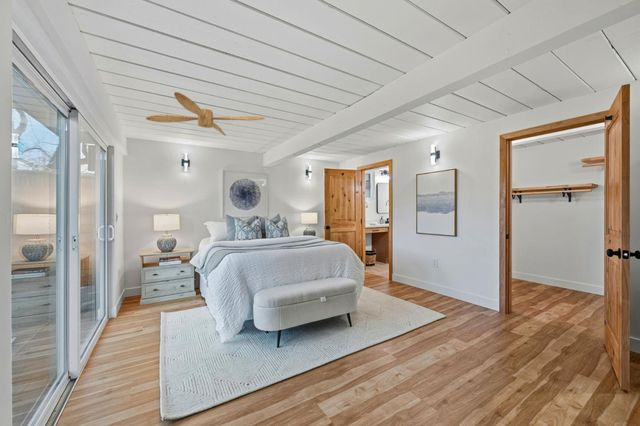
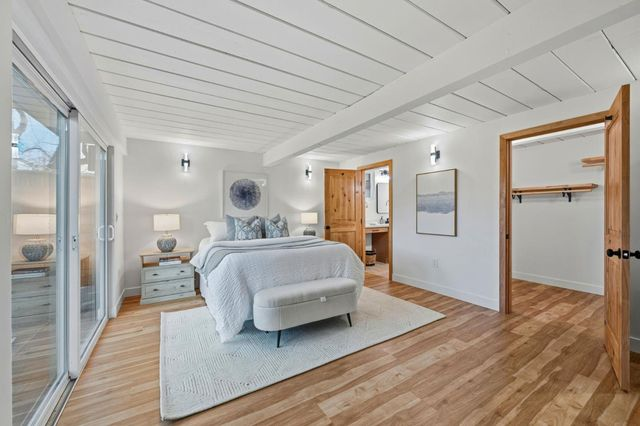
- ceiling fan (205, 118)
